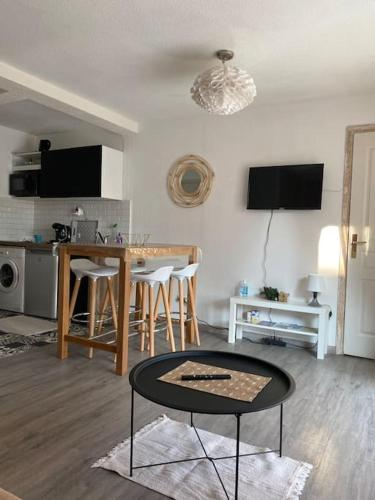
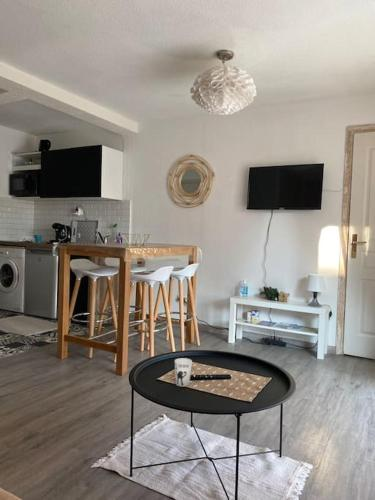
+ cup (182, 372)
